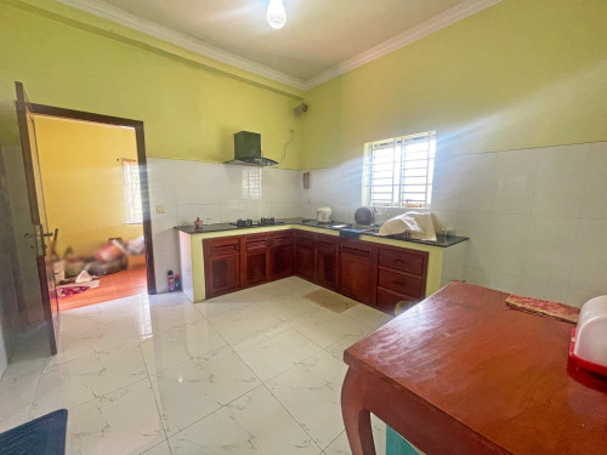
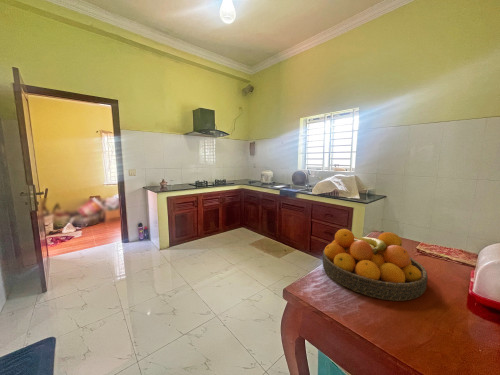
+ fruit bowl (370, 253)
